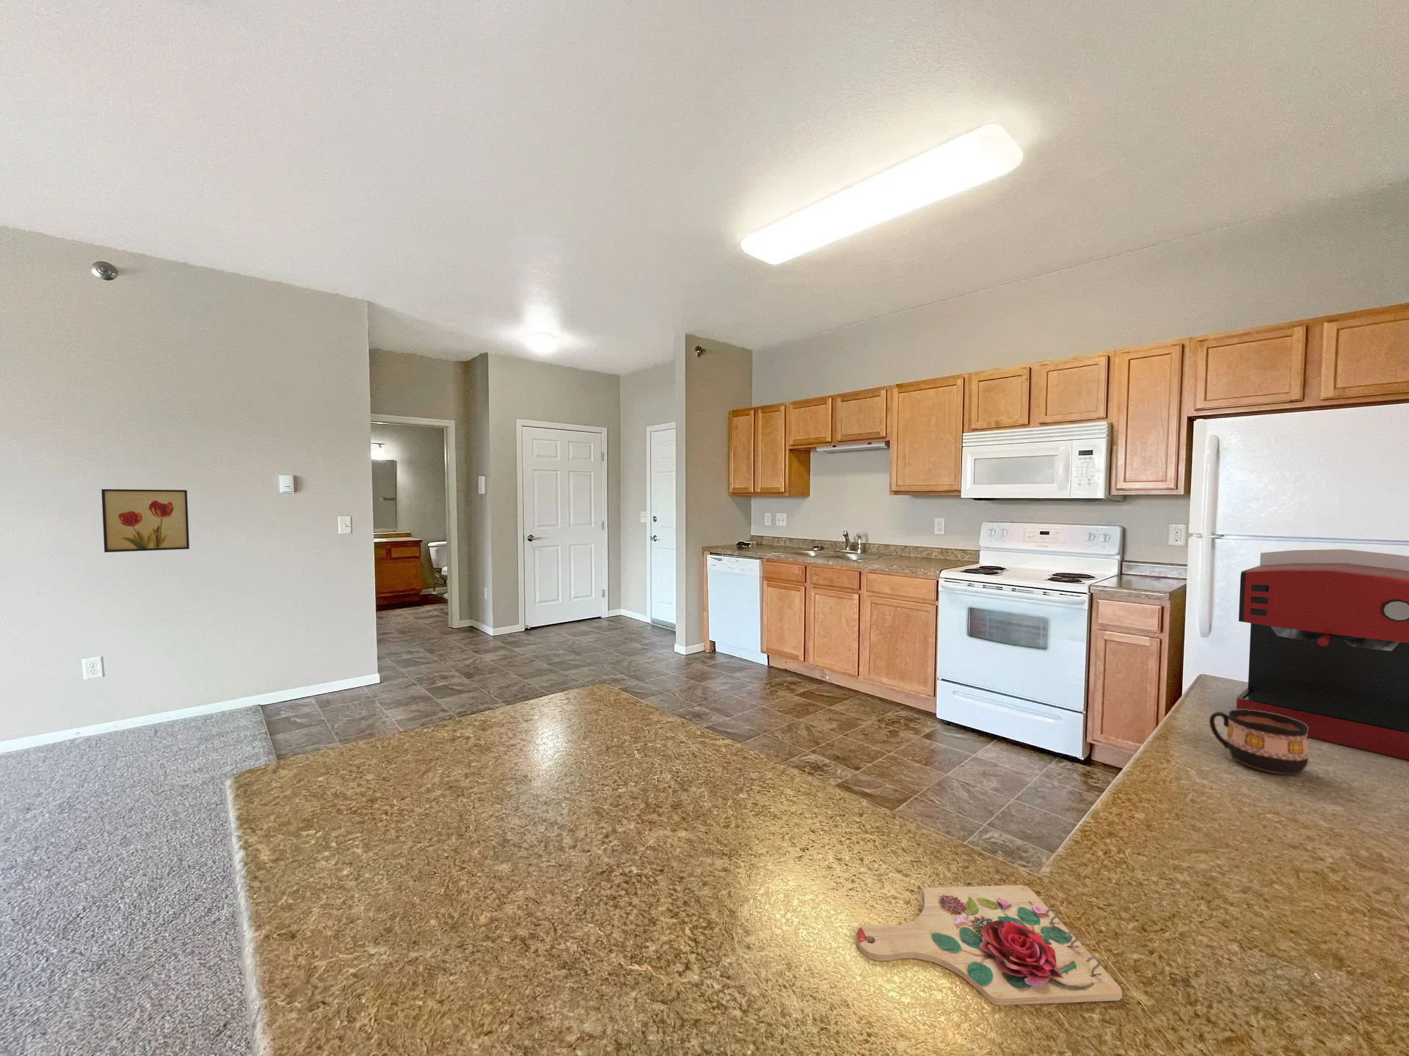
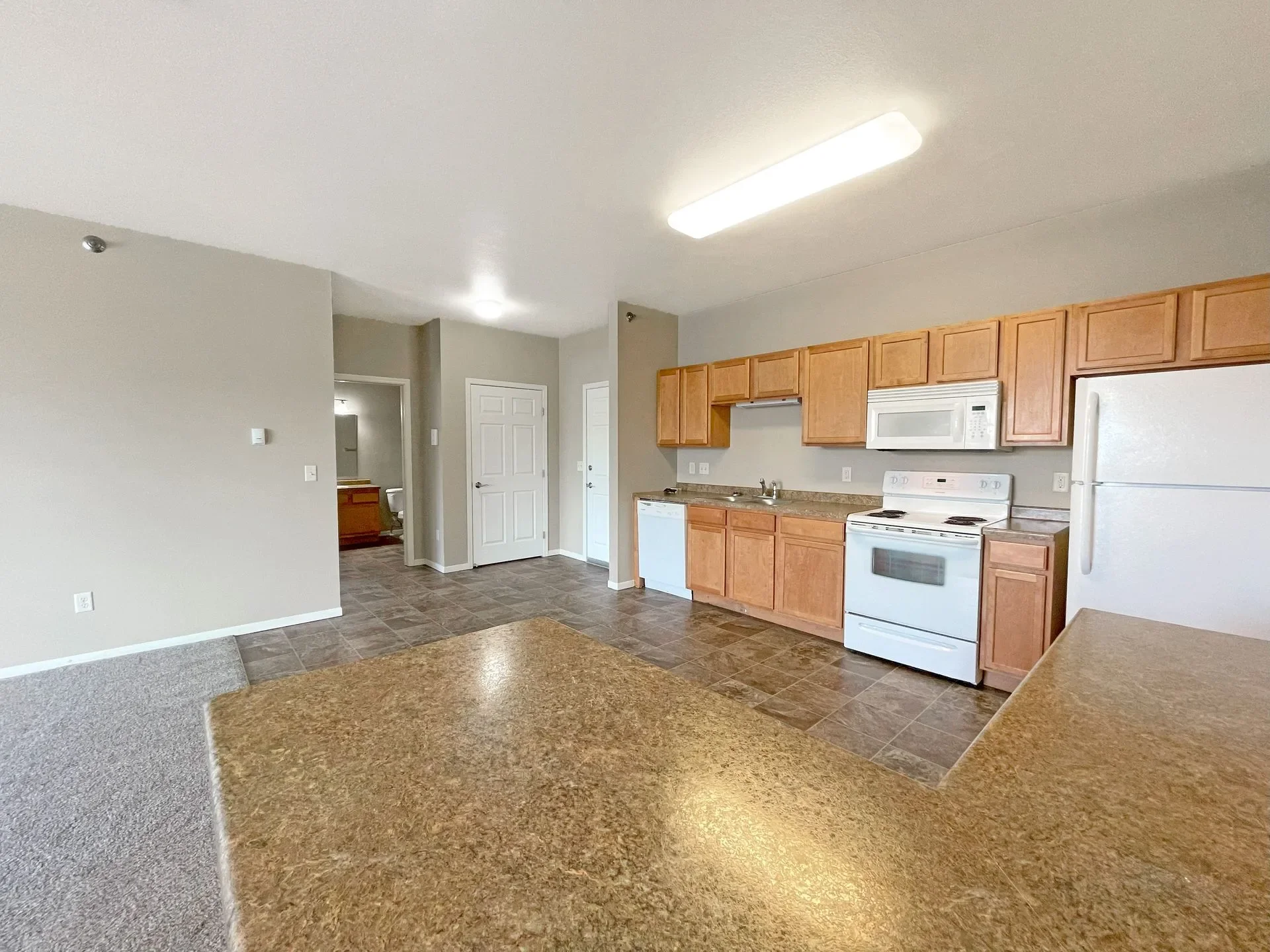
- cutting board (964, 930)
- wall art (146, 520)
- coffee maker (1335, 640)
- cup (1263, 740)
